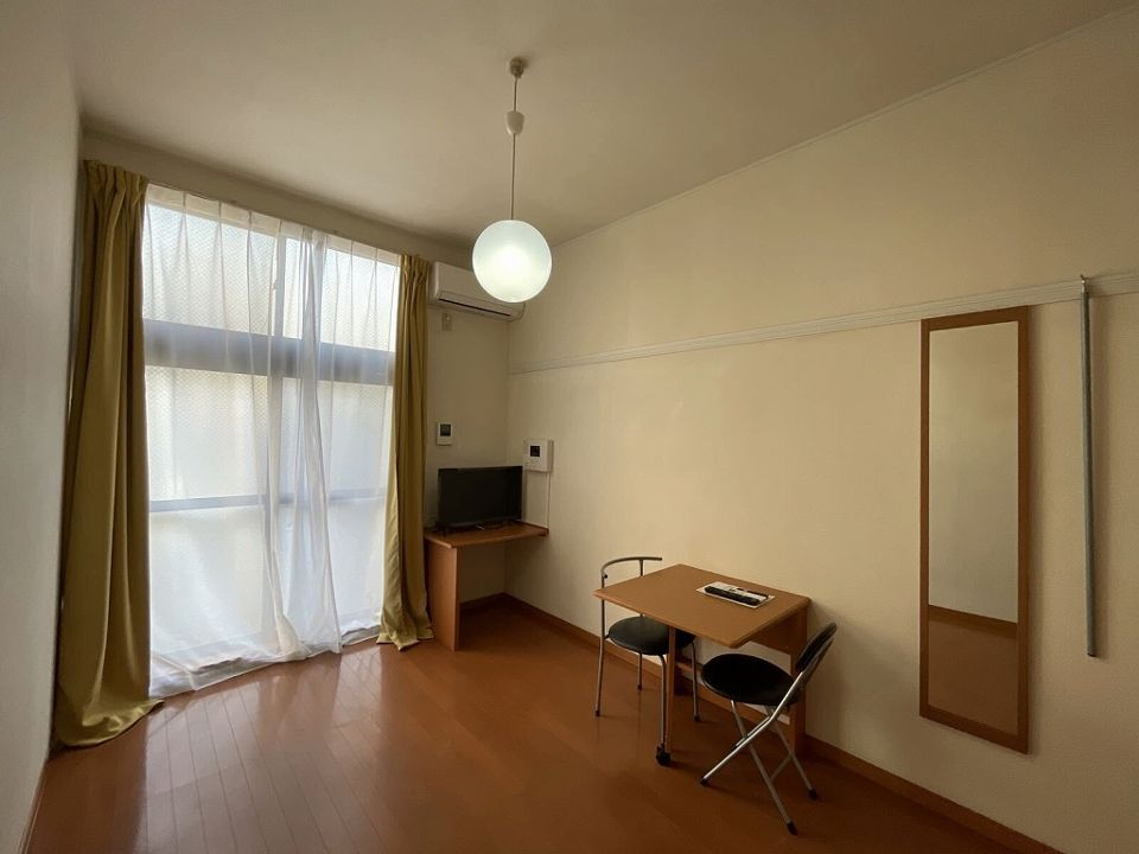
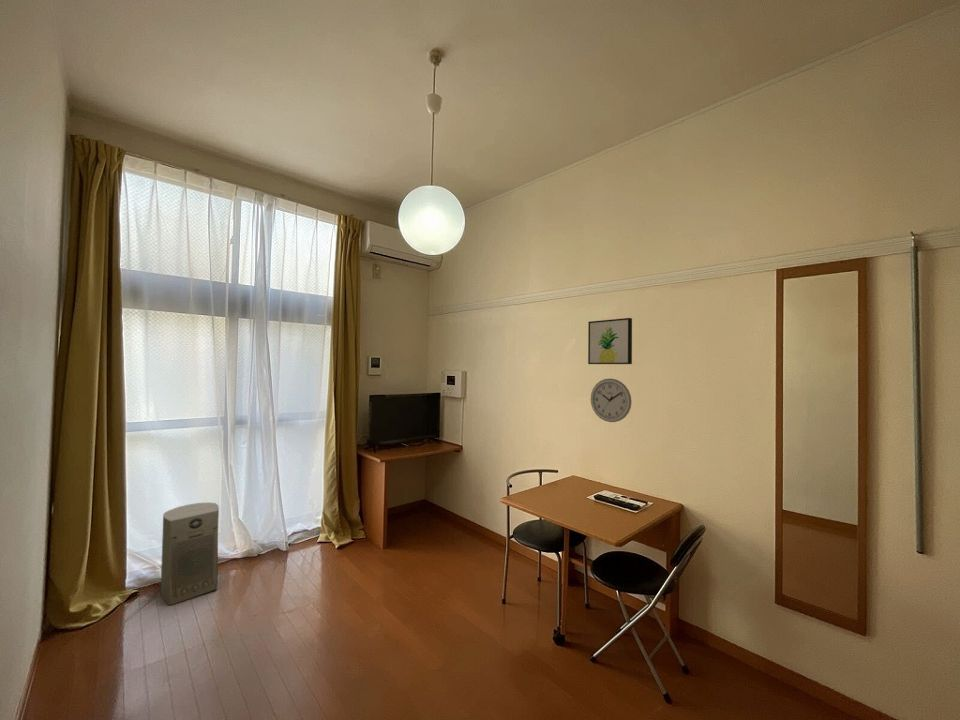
+ wall clock (609, 400)
+ wall art (609, 342)
+ fan (190, 547)
